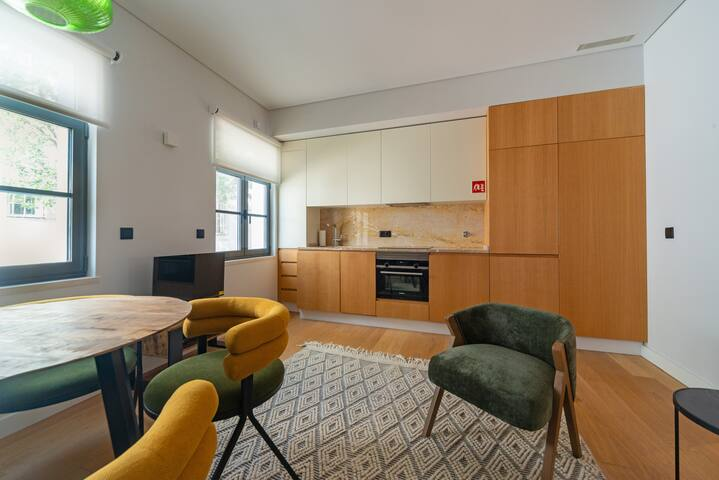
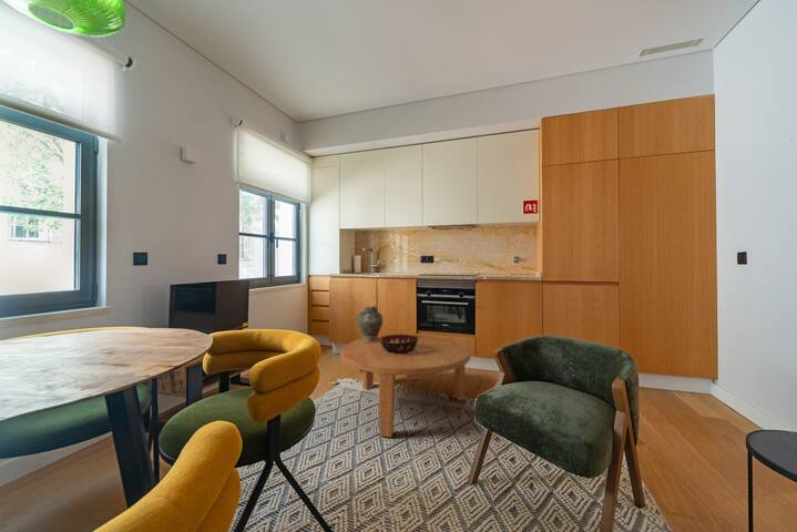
+ coffee table (406, 375)
+ vase (369, 323)
+ decorative bowl (398, 344)
